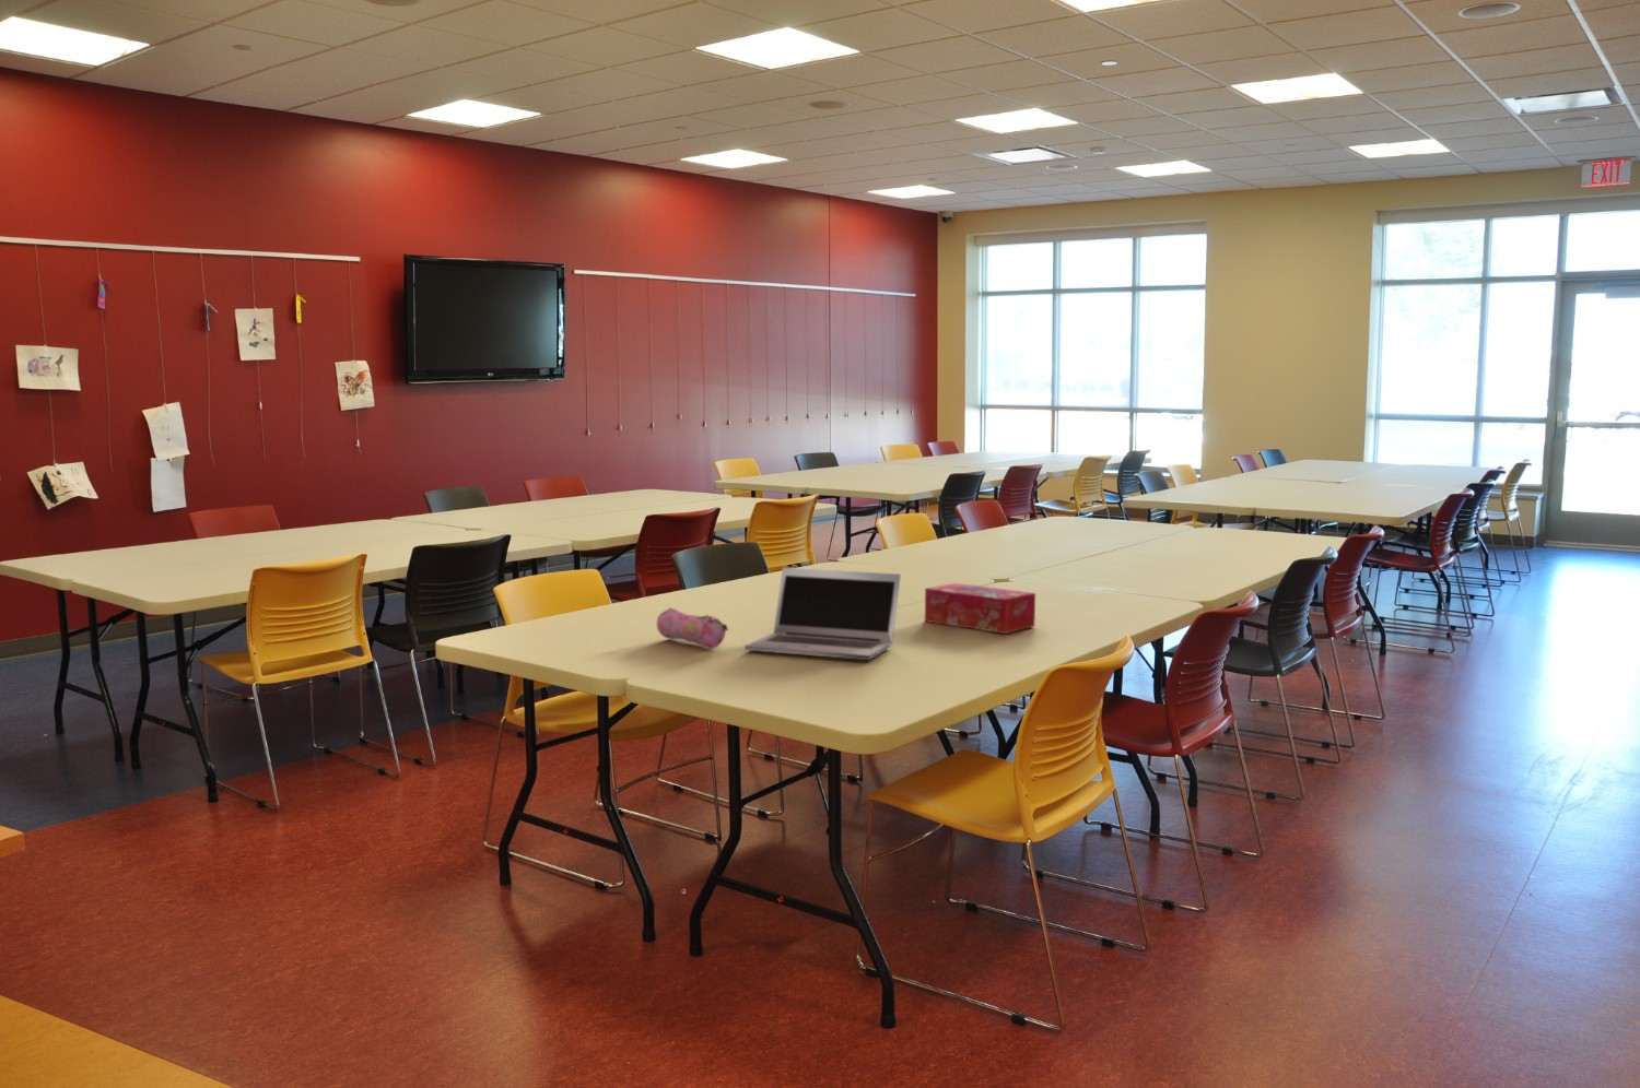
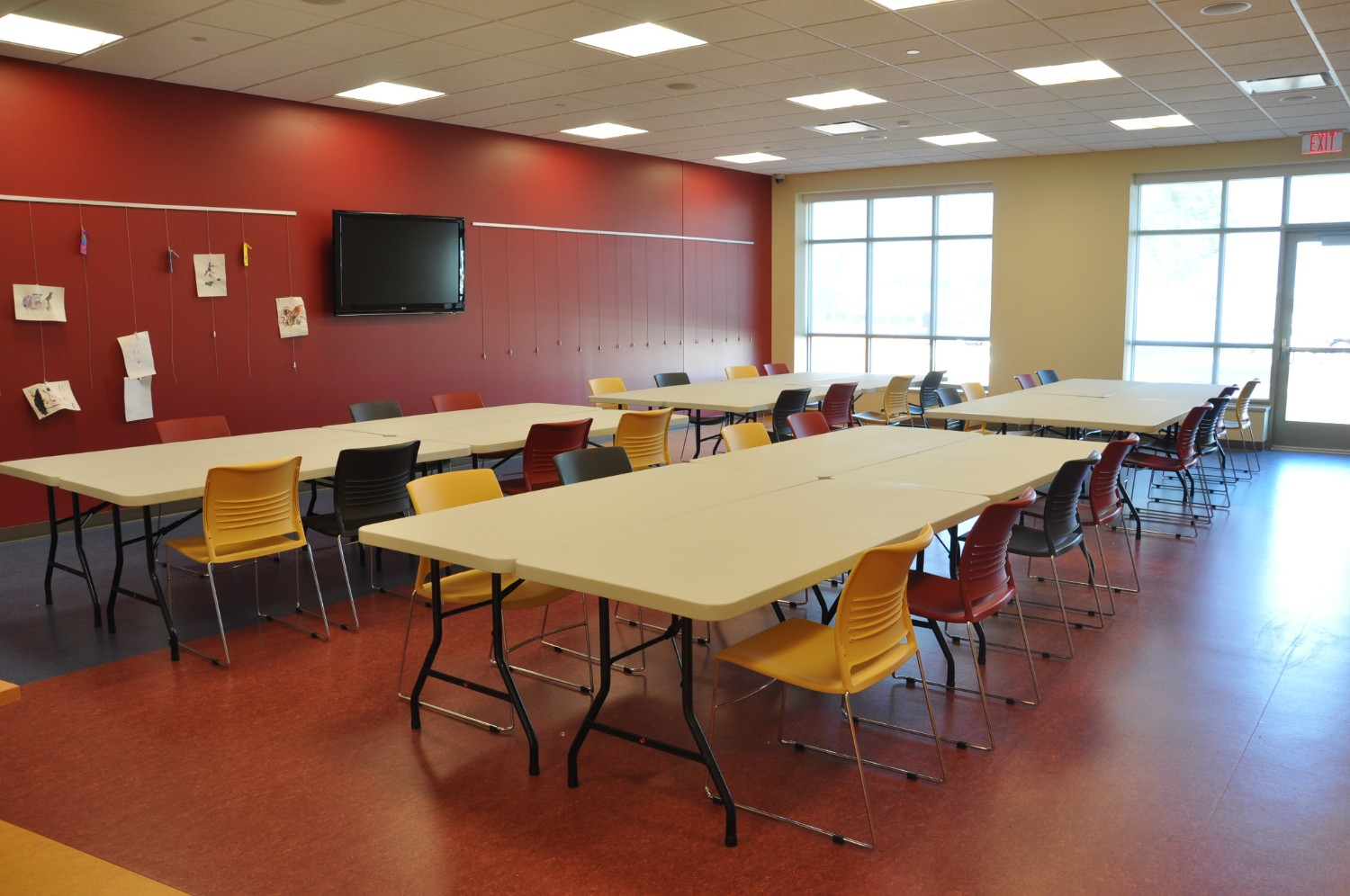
- tissue box (979, 607)
- pencil case (691, 627)
- laptop (824, 612)
